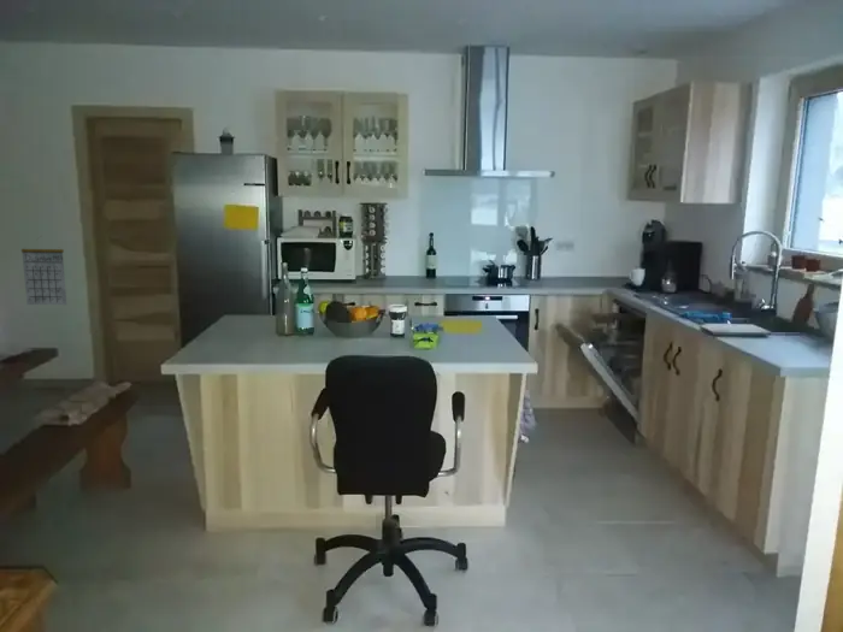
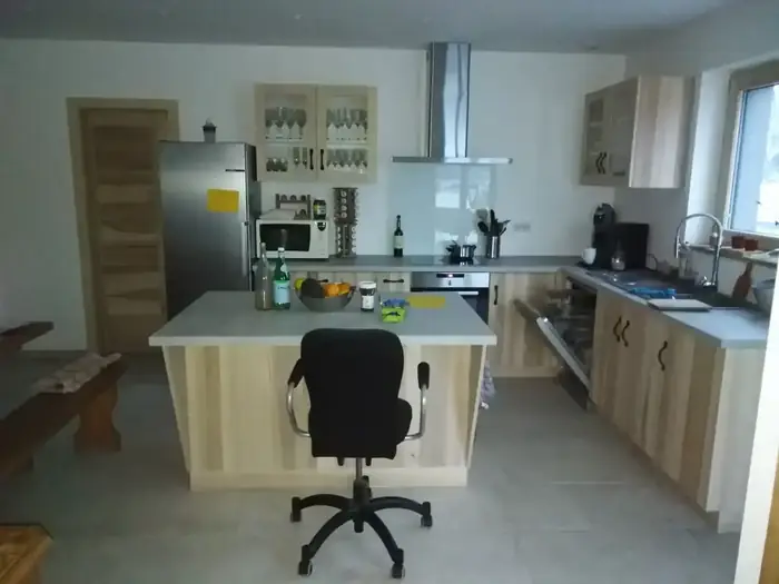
- calendar (43, 270)
